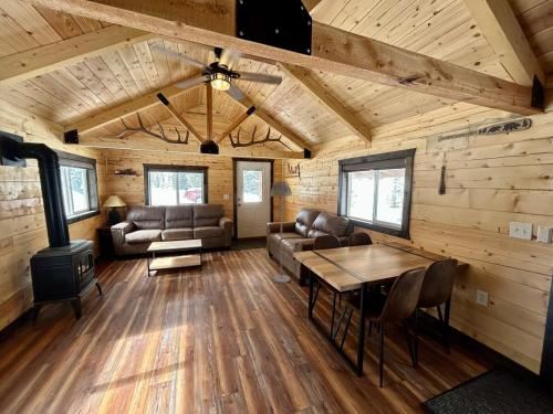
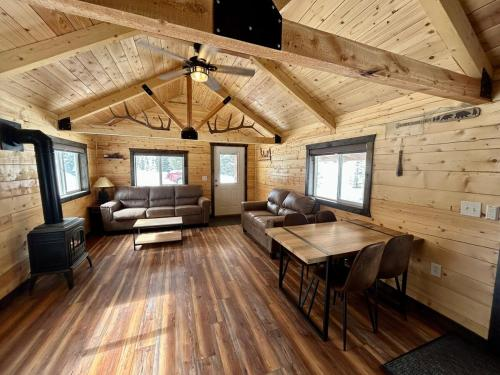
- floor lamp (281, 231)
